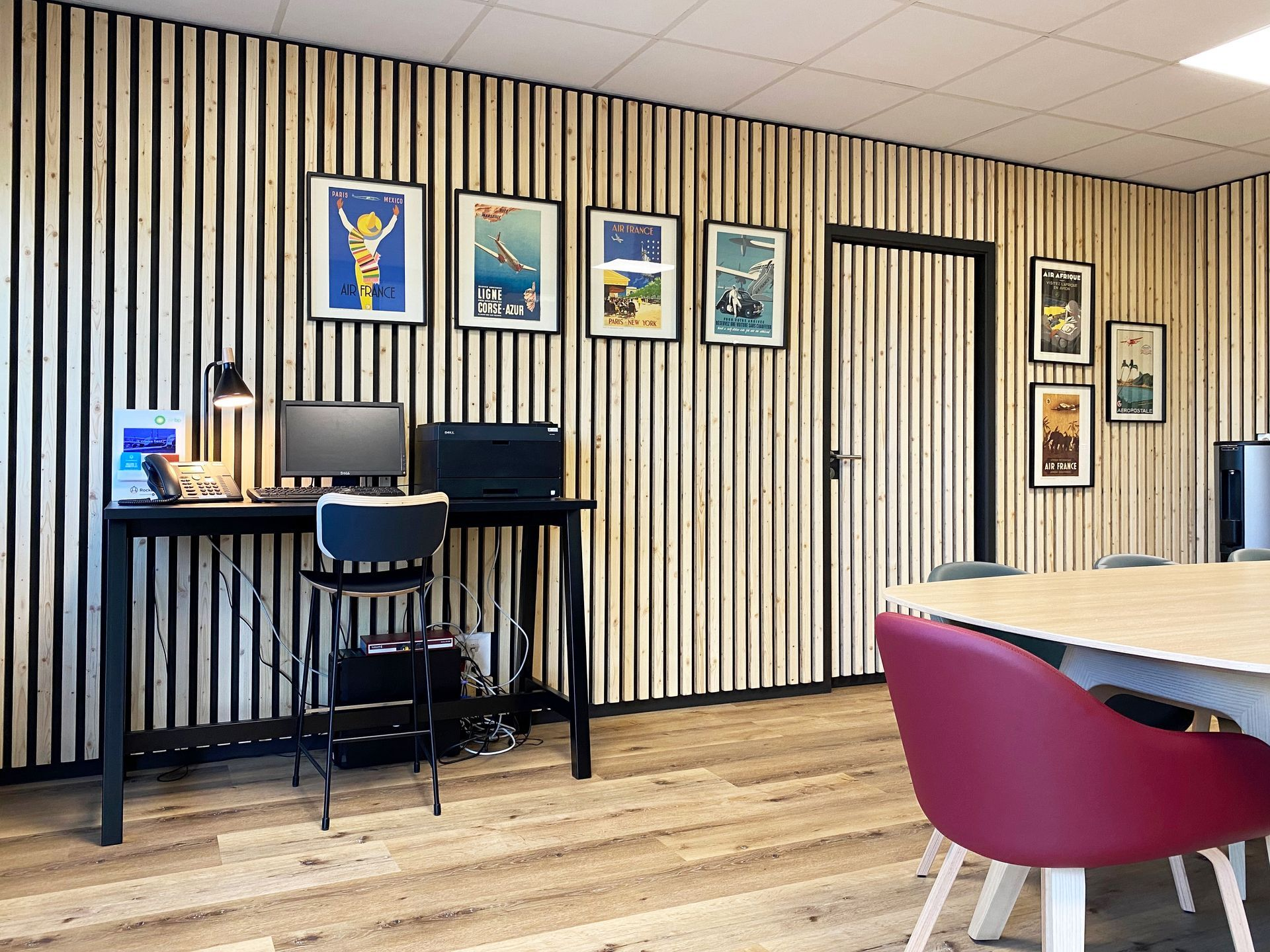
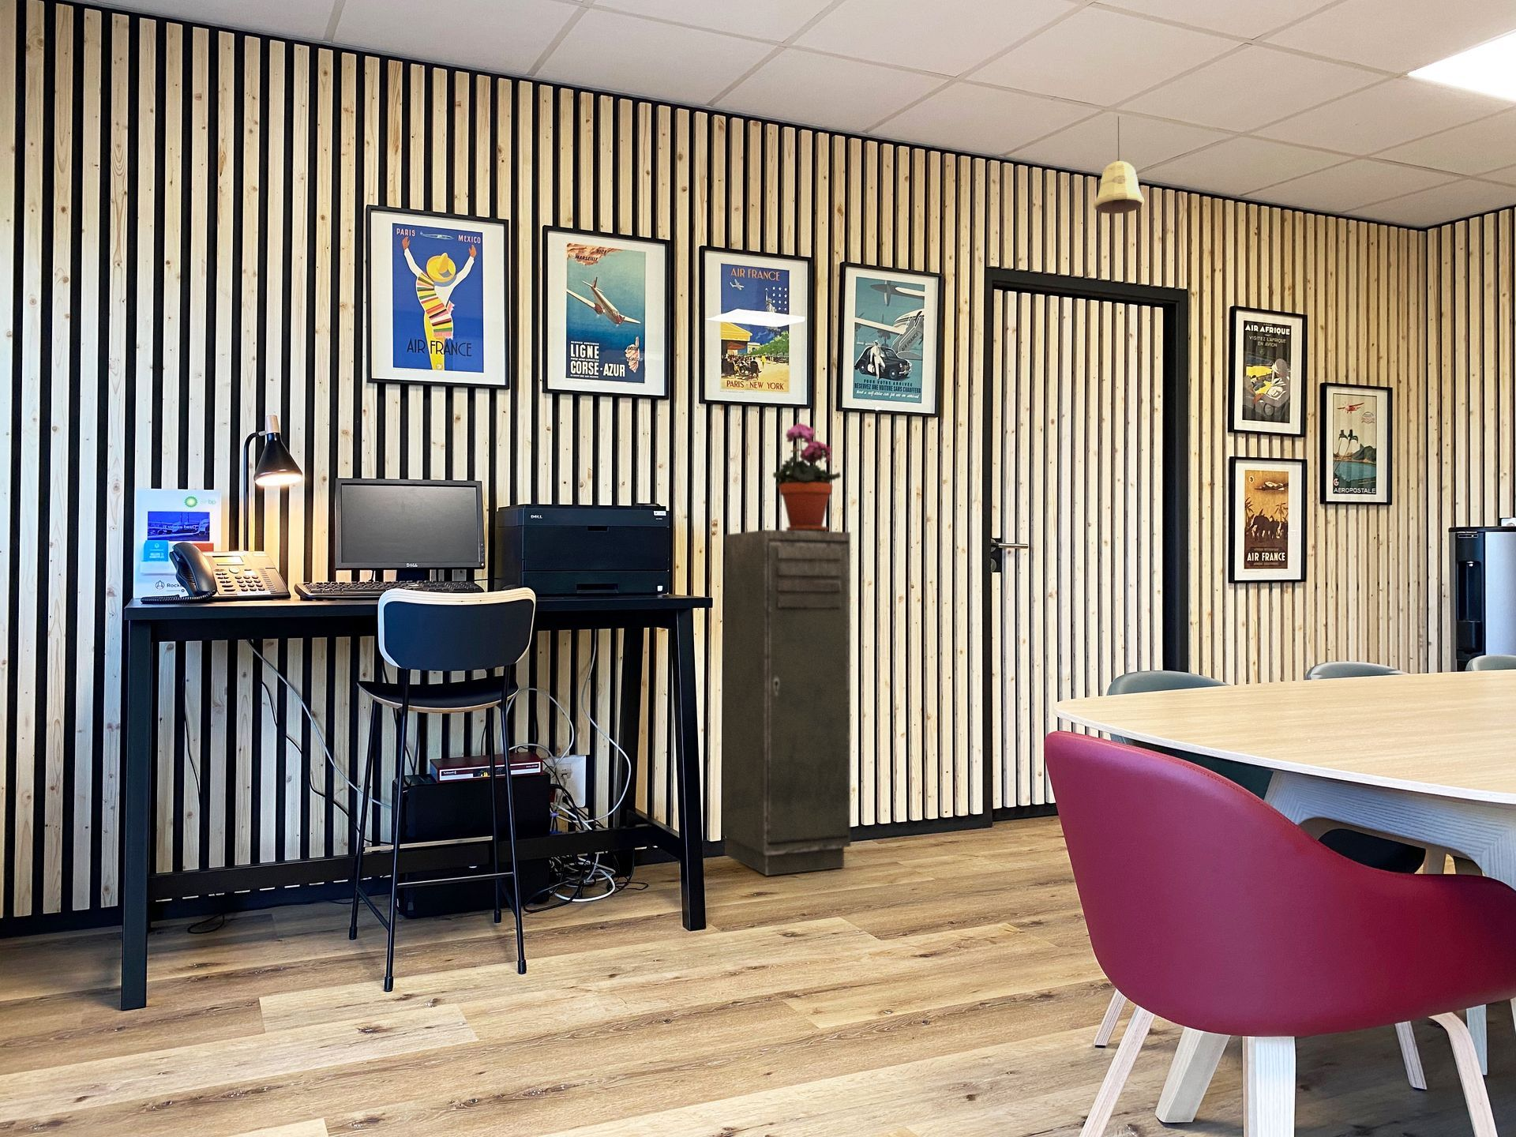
+ potted plant (806, 477)
+ pendant light (1118, 164)
+ storage cabinet (784, 696)
